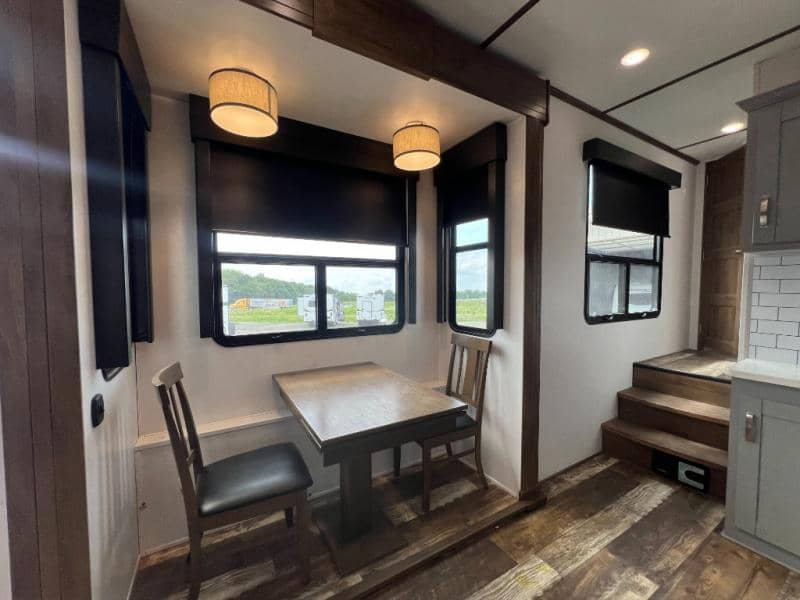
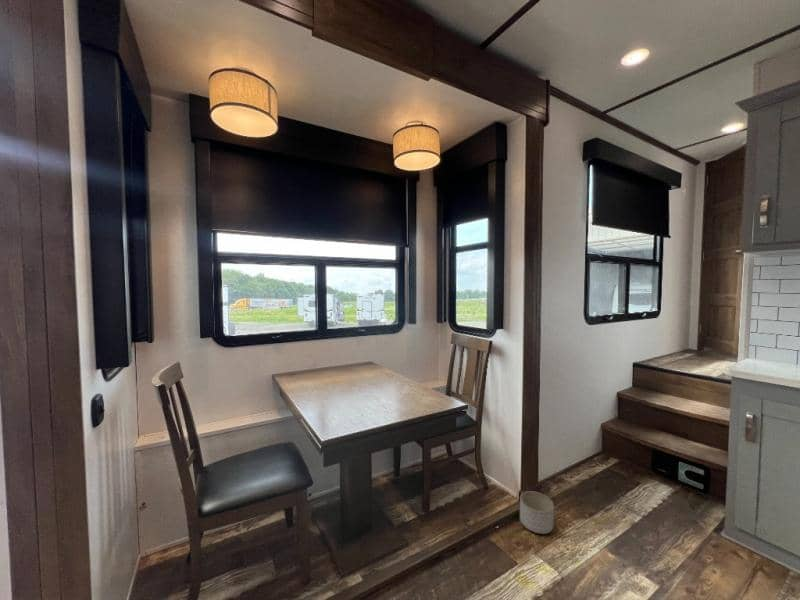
+ planter (536, 512)
